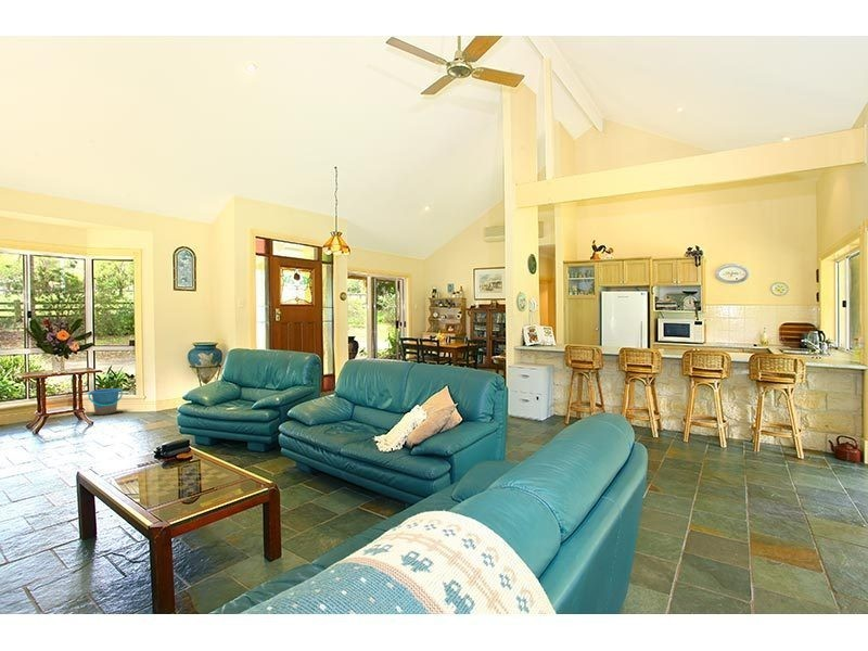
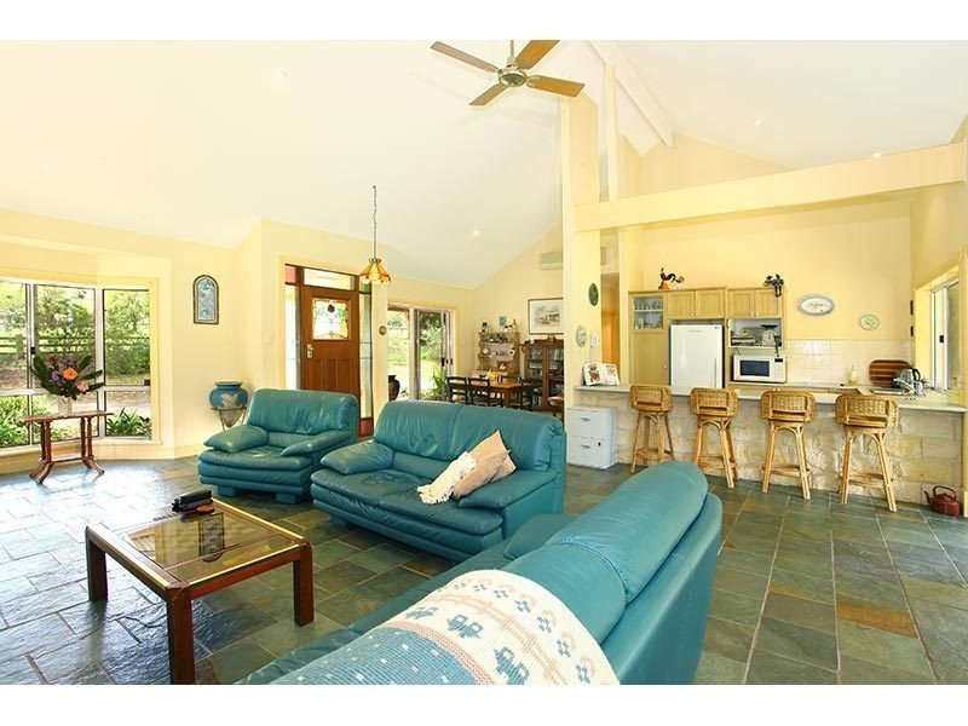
- bucket (105, 401)
